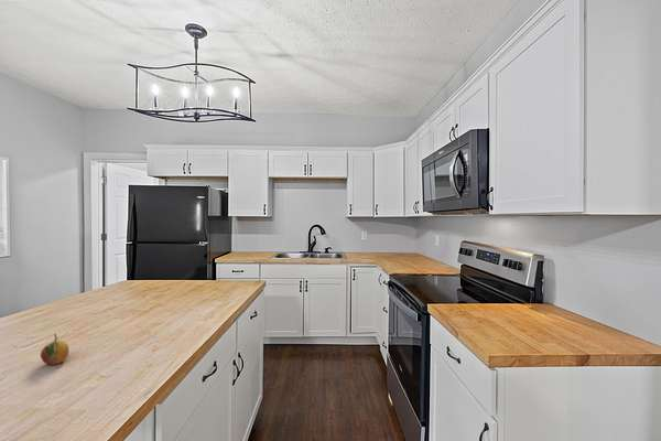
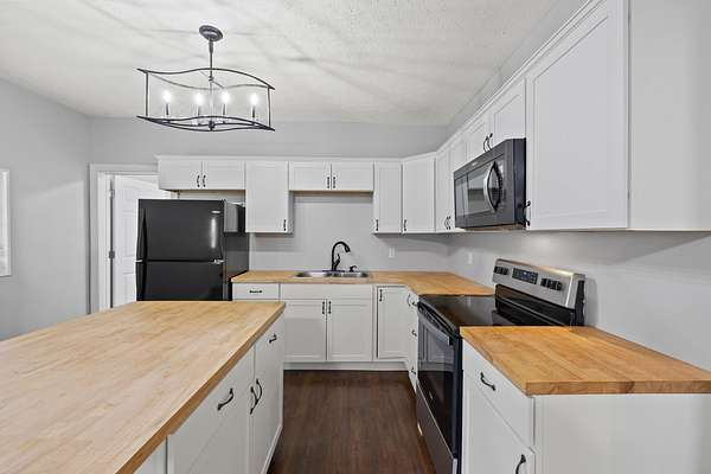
- fruit (53, 349)
